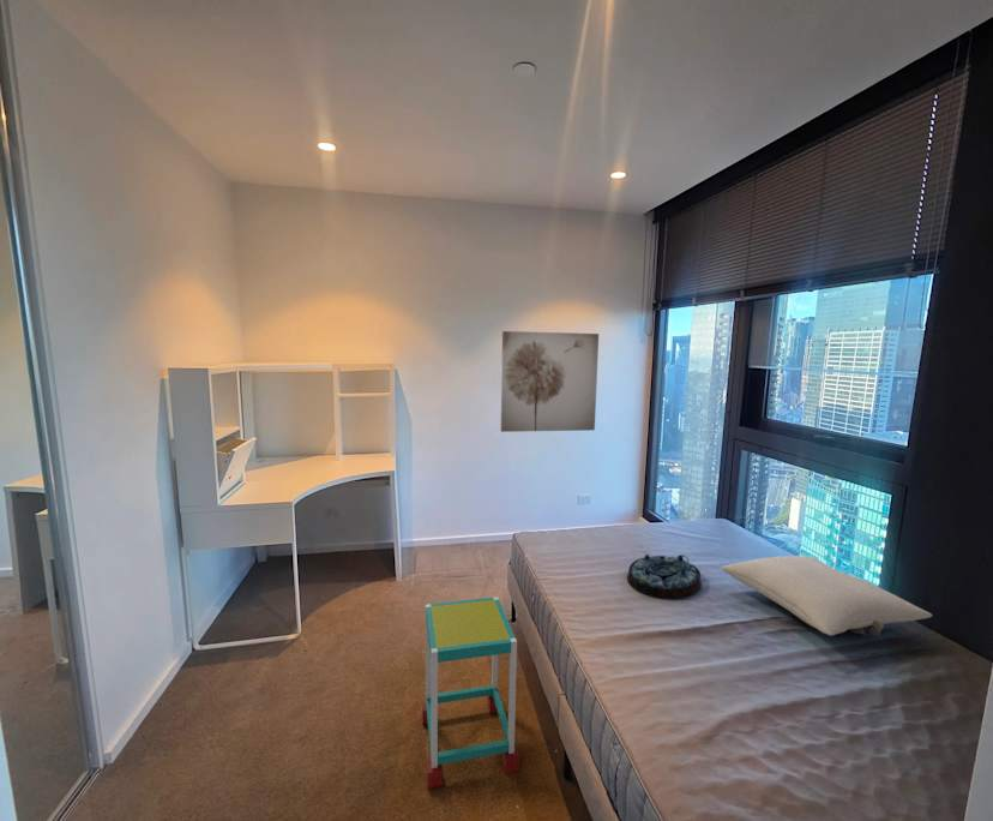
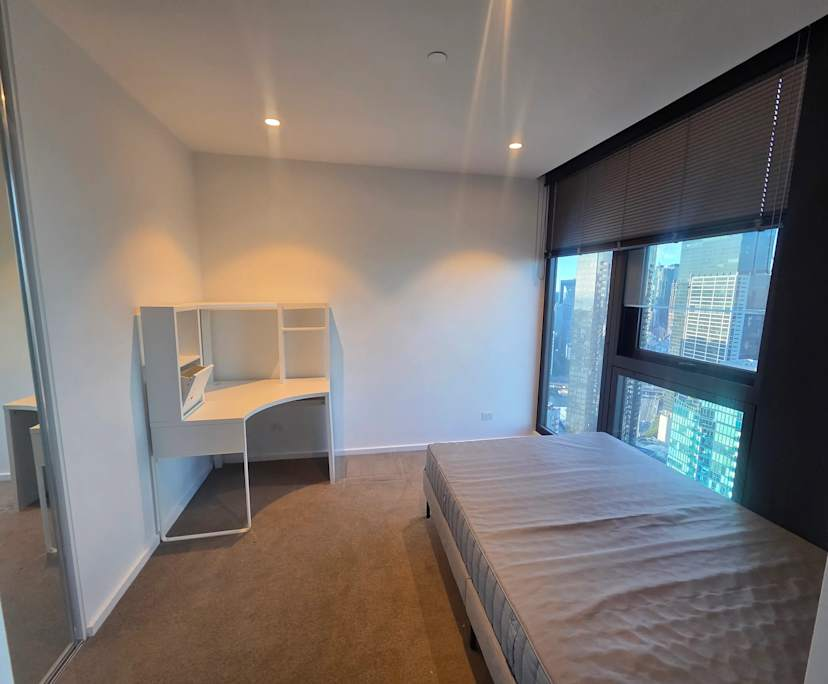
- wall art (549, 382)
- side table (467, 689)
- serving tray (663, 570)
- pillow (817, 592)
